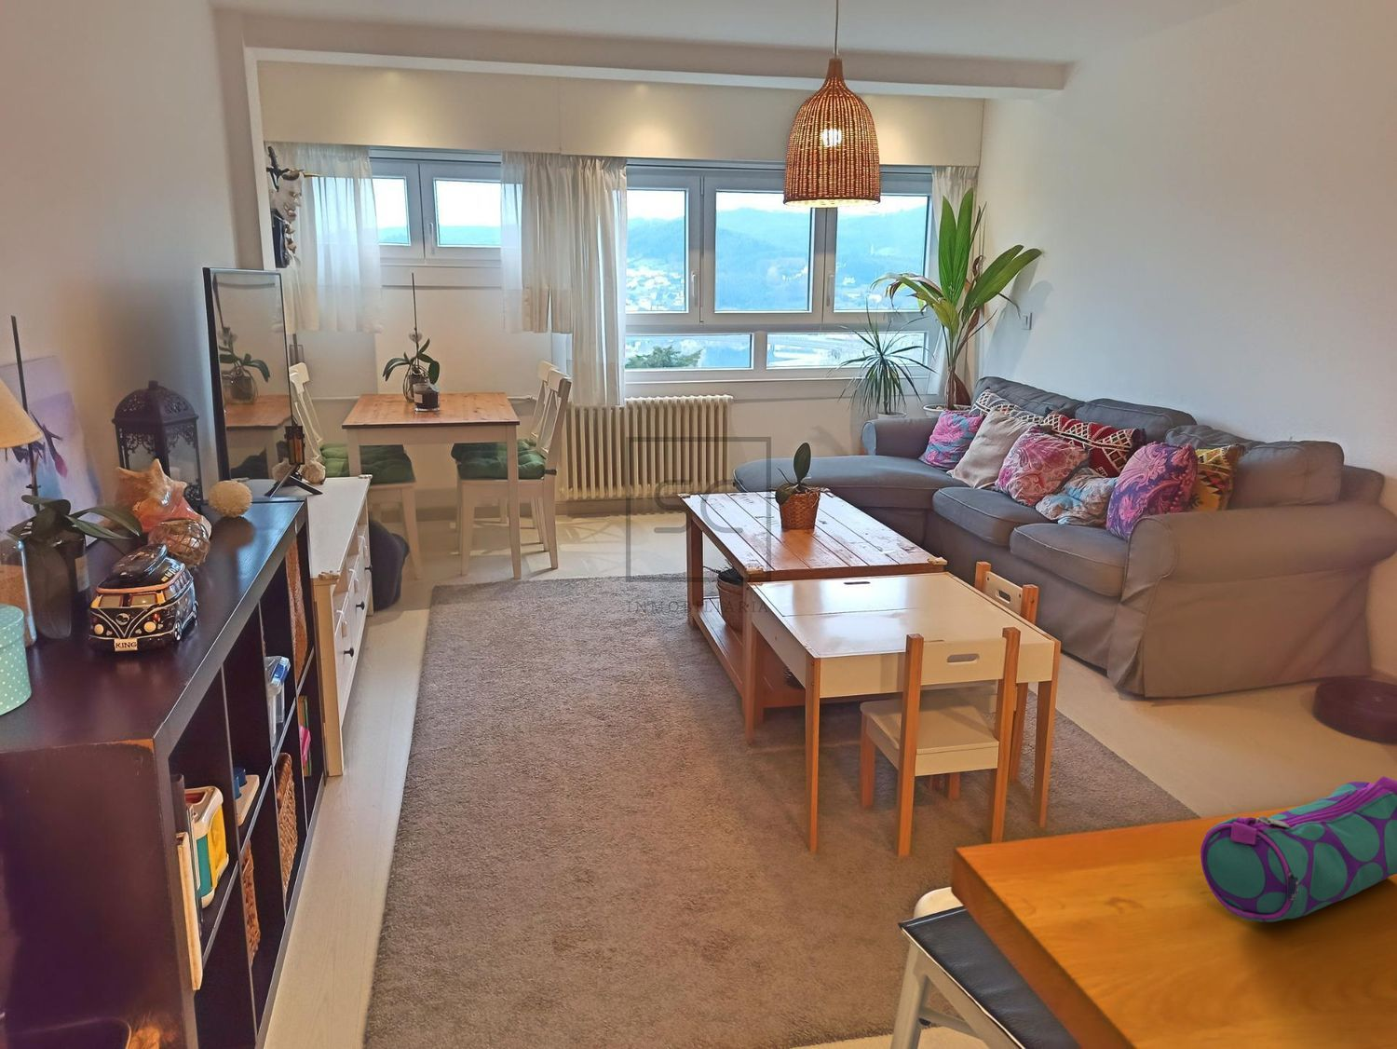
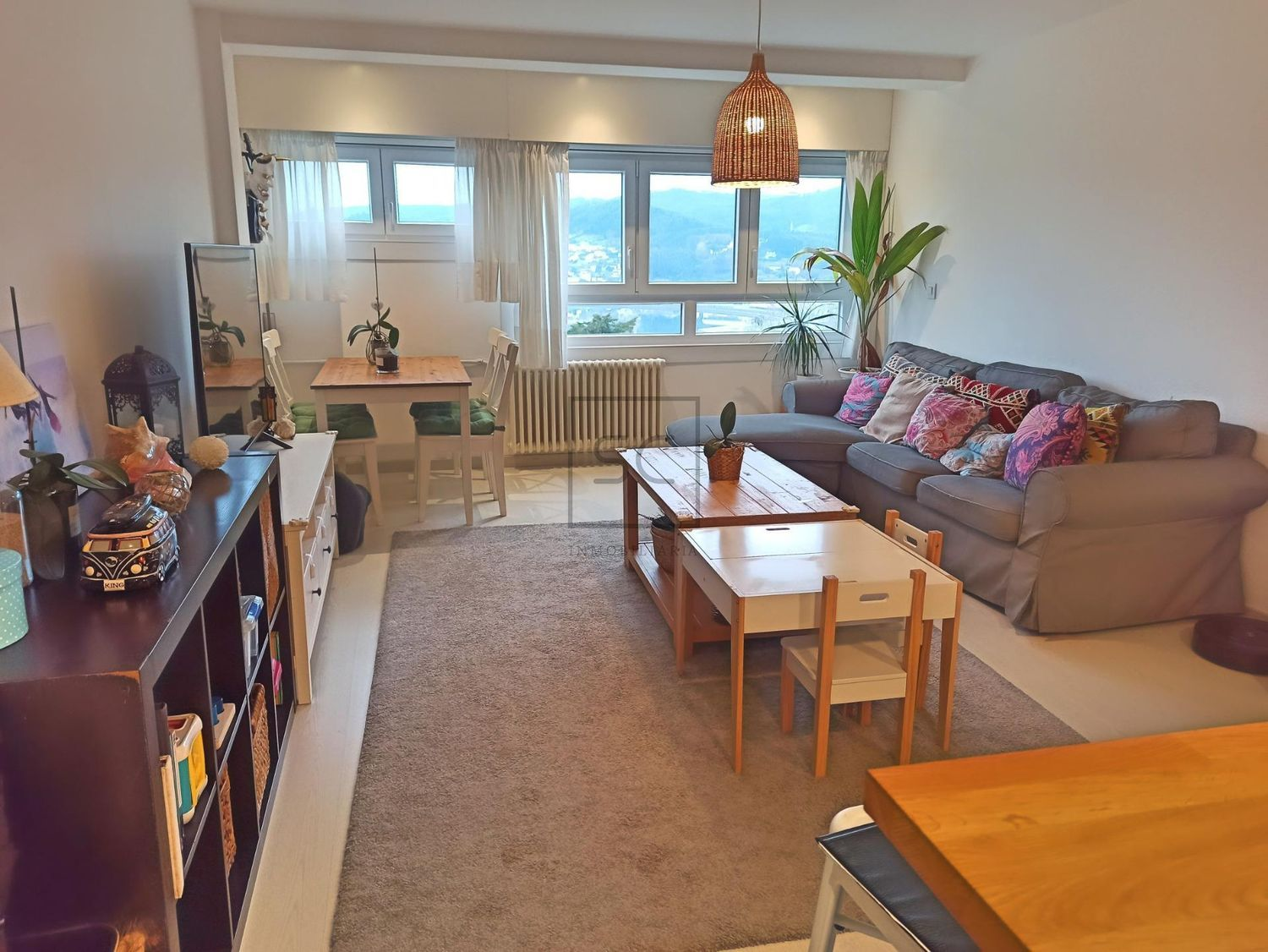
- pencil case (1314, 846)
